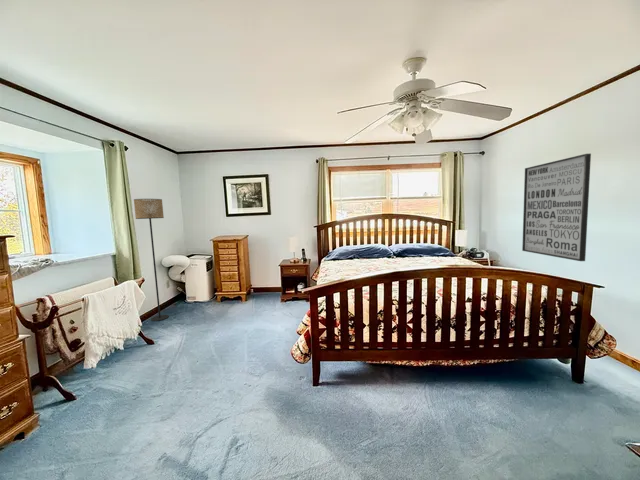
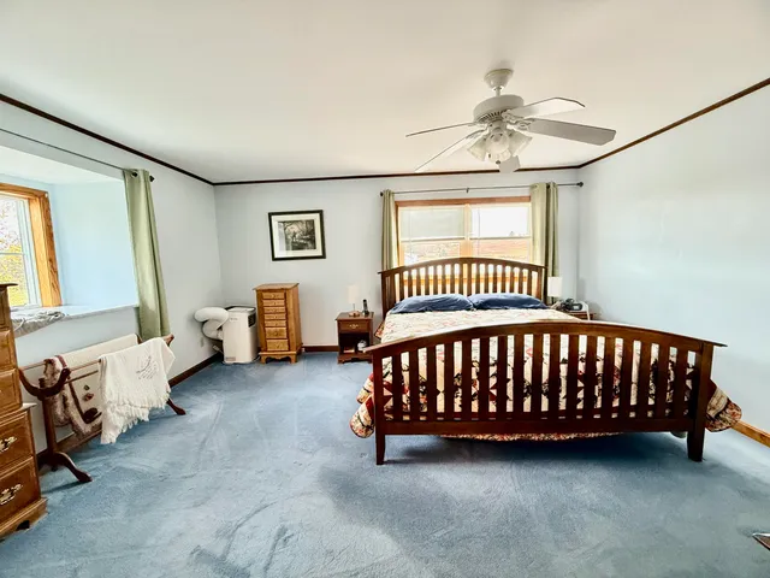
- floor lamp (154, 260)
- wall art (551, 209)
